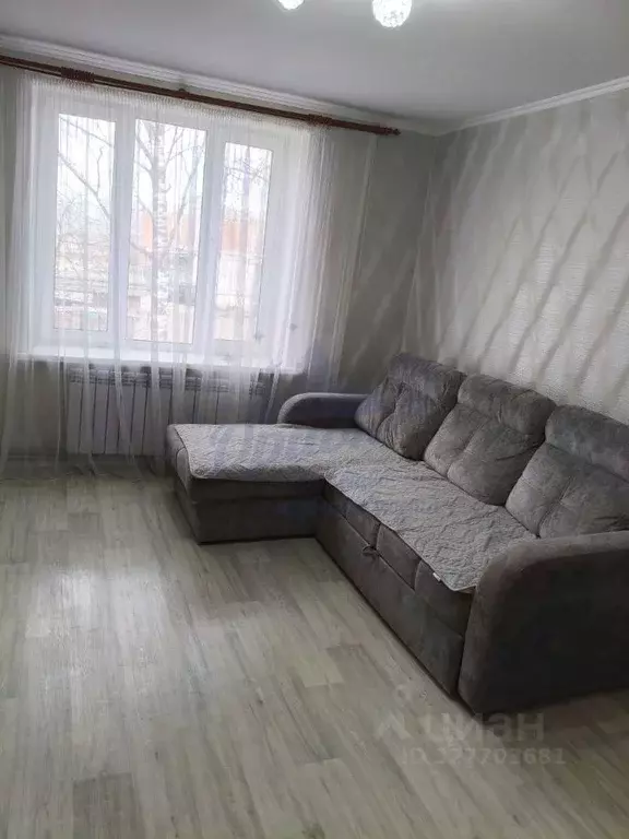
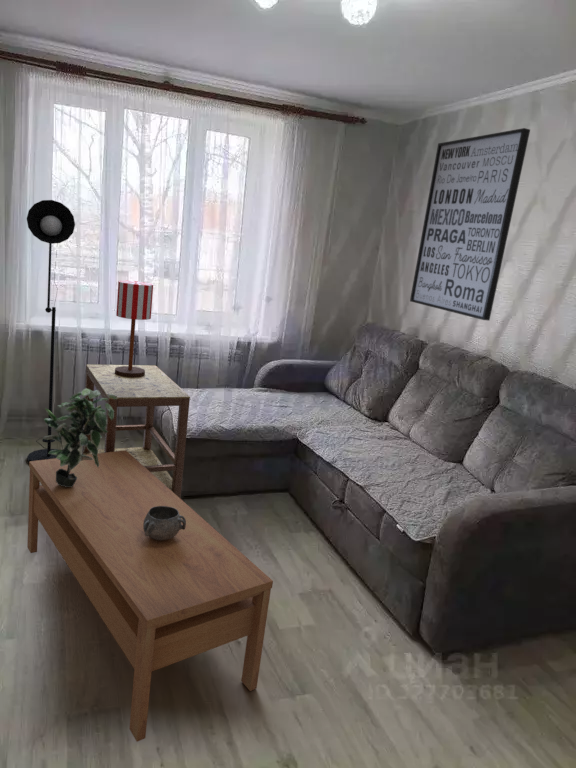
+ floor lamp (51, 333)
+ wall art (462, 226)
+ decorative bowl (159, 523)
+ coffee table (130, 561)
+ table lamp (132, 328)
+ side table (131, 429)
+ potted plant (80, 436)
